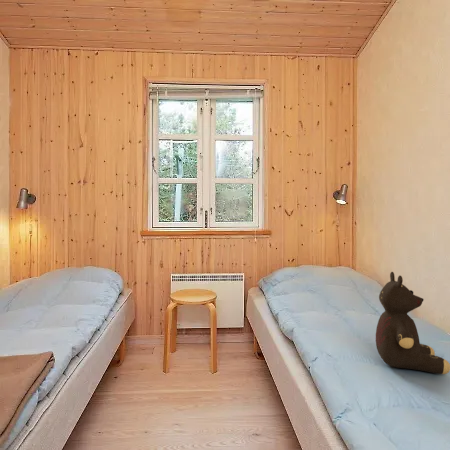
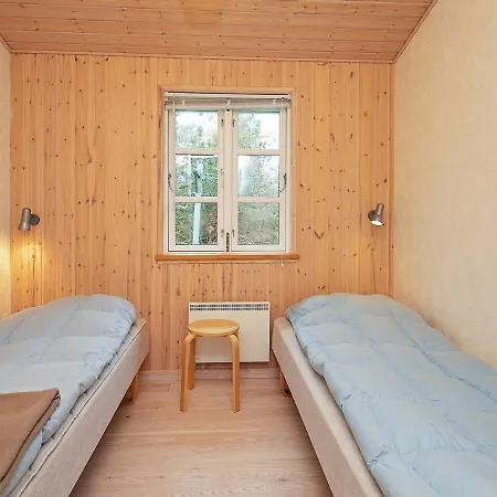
- teddy bear (410, 319)
